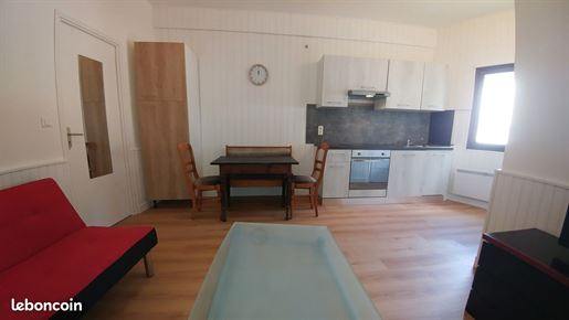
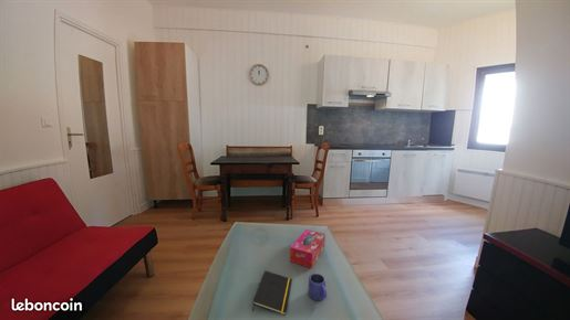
+ mug (318, 288)
+ tissue box (308, 246)
+ notepad (273, 290)
